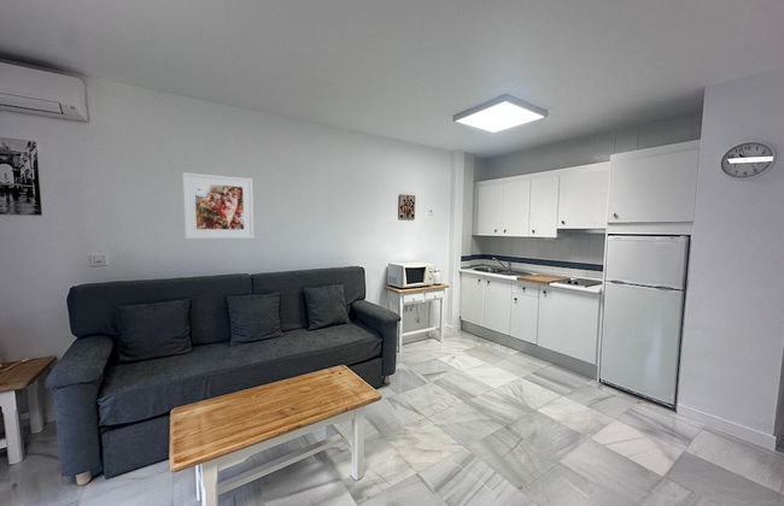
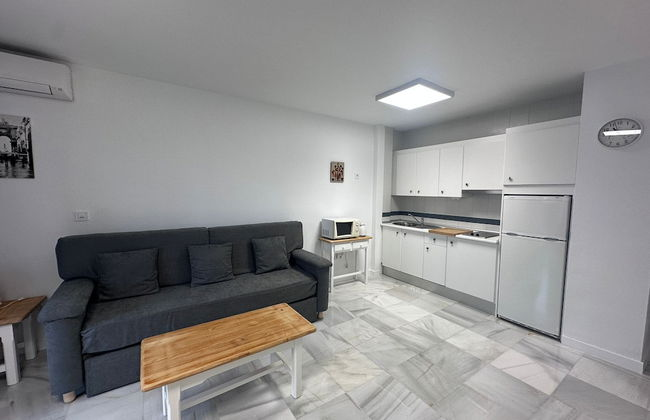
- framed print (220, 207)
